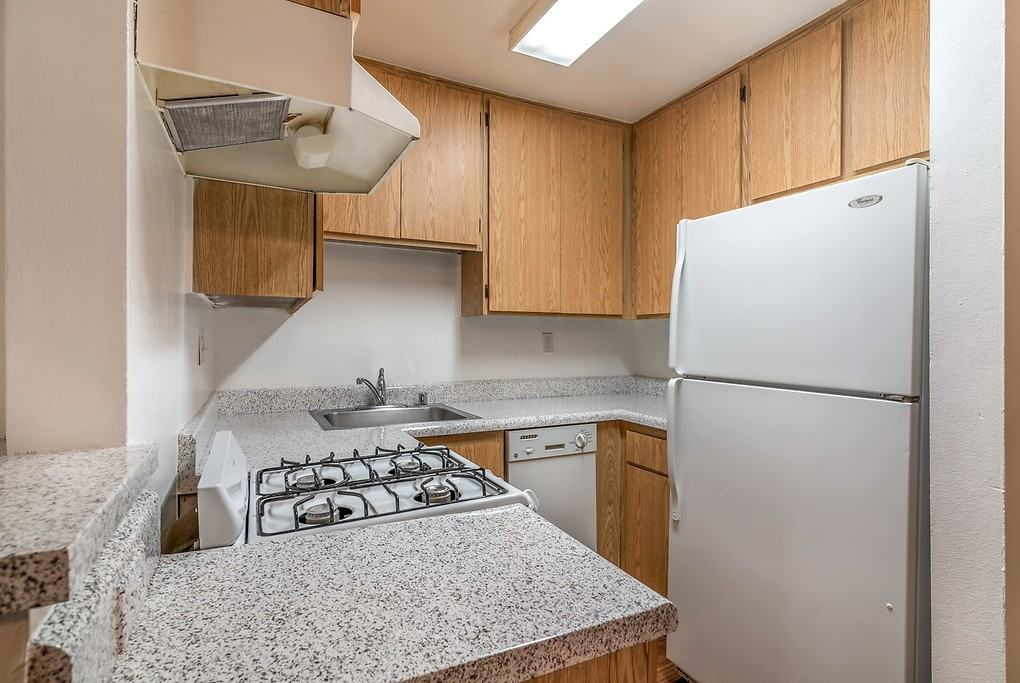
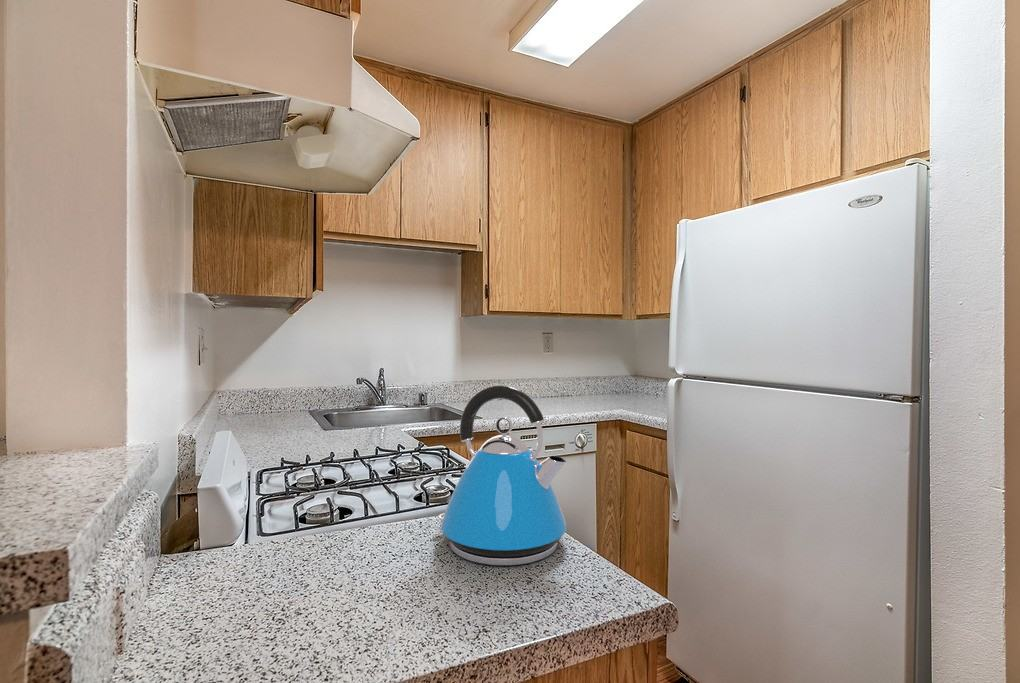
+ kettle (500, 463)
